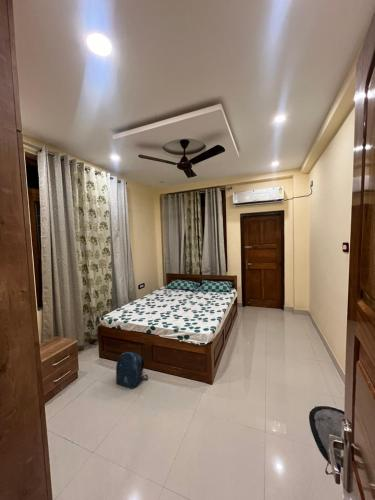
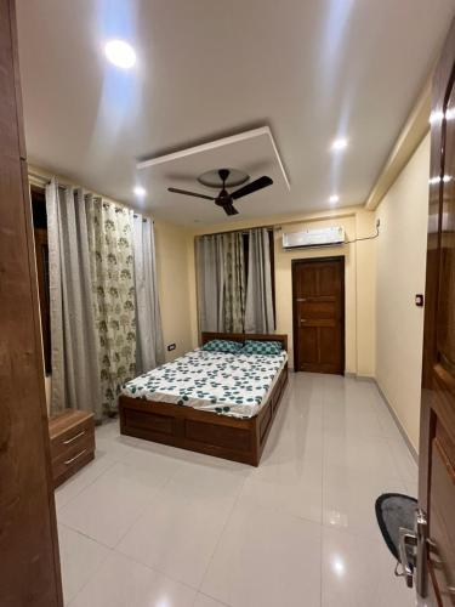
- backpack (131, 364)
